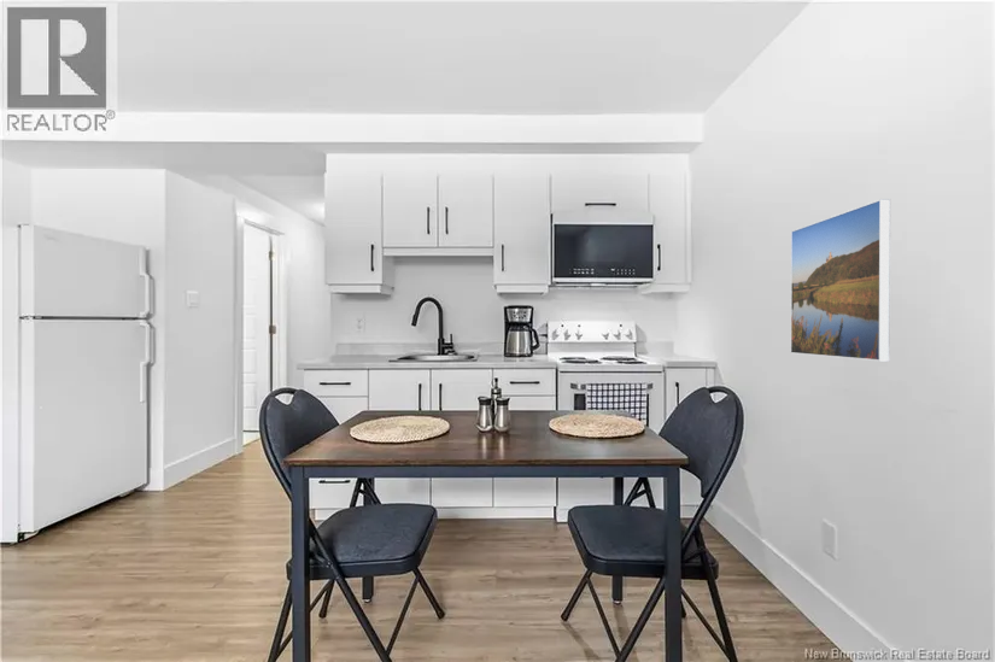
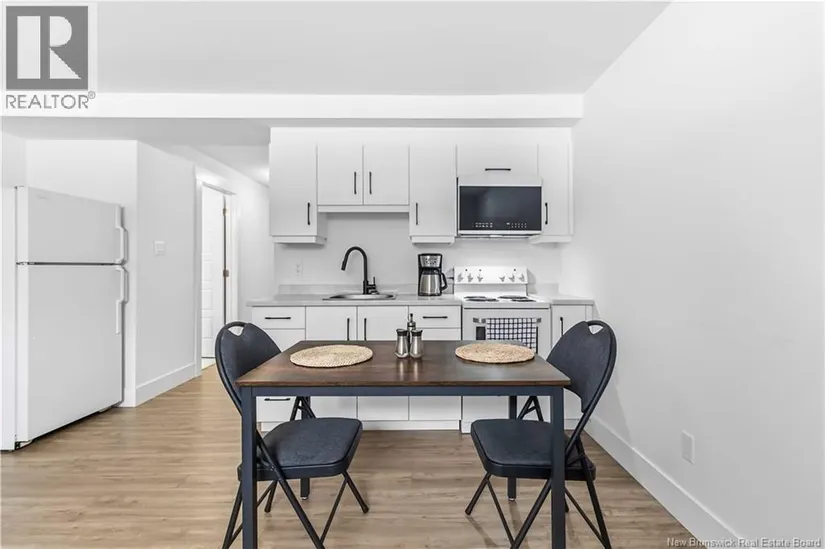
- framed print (833, 287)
